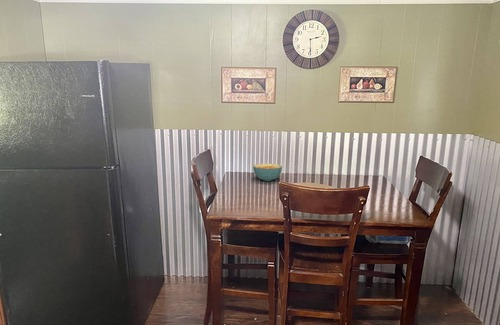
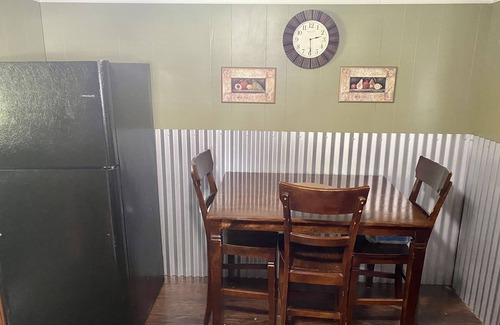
- cereal bowl (267, 173)
